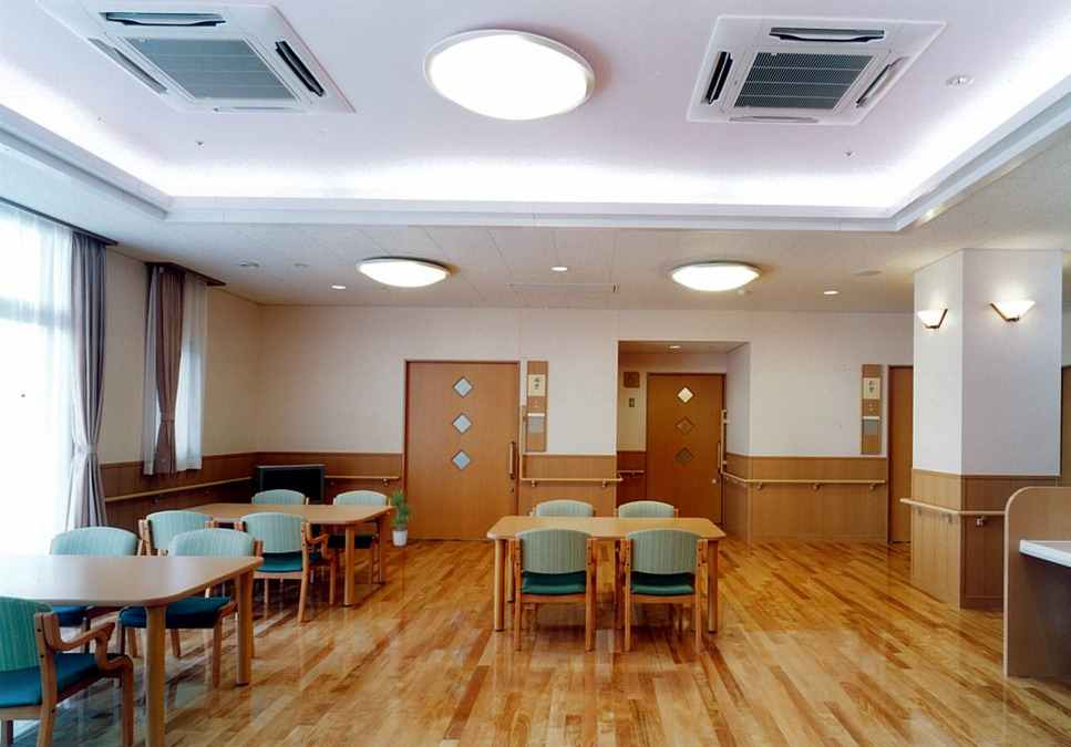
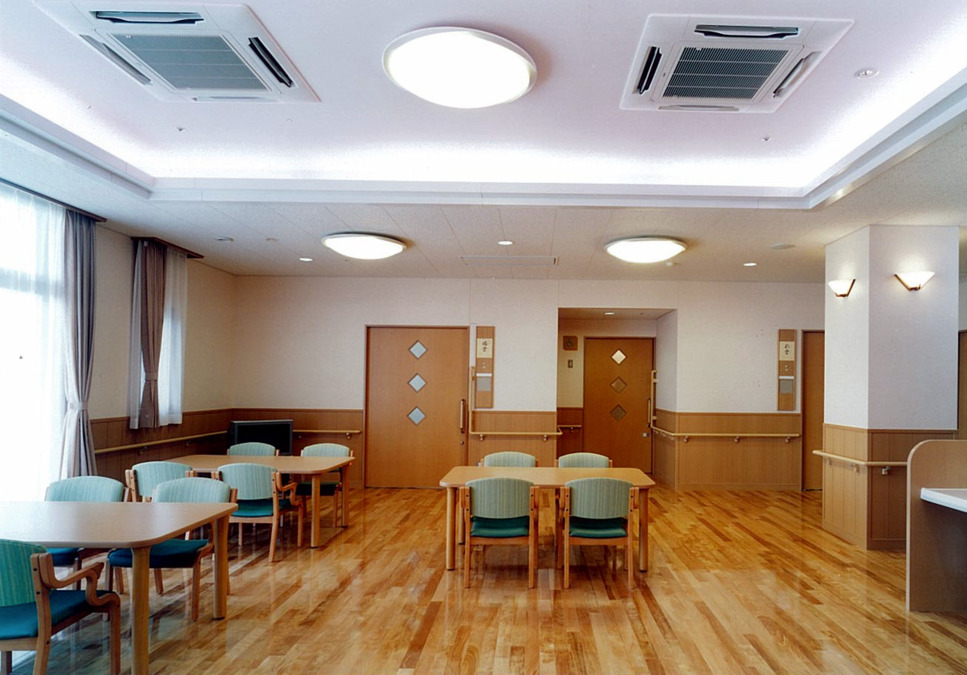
- potted plant (400, 515)
